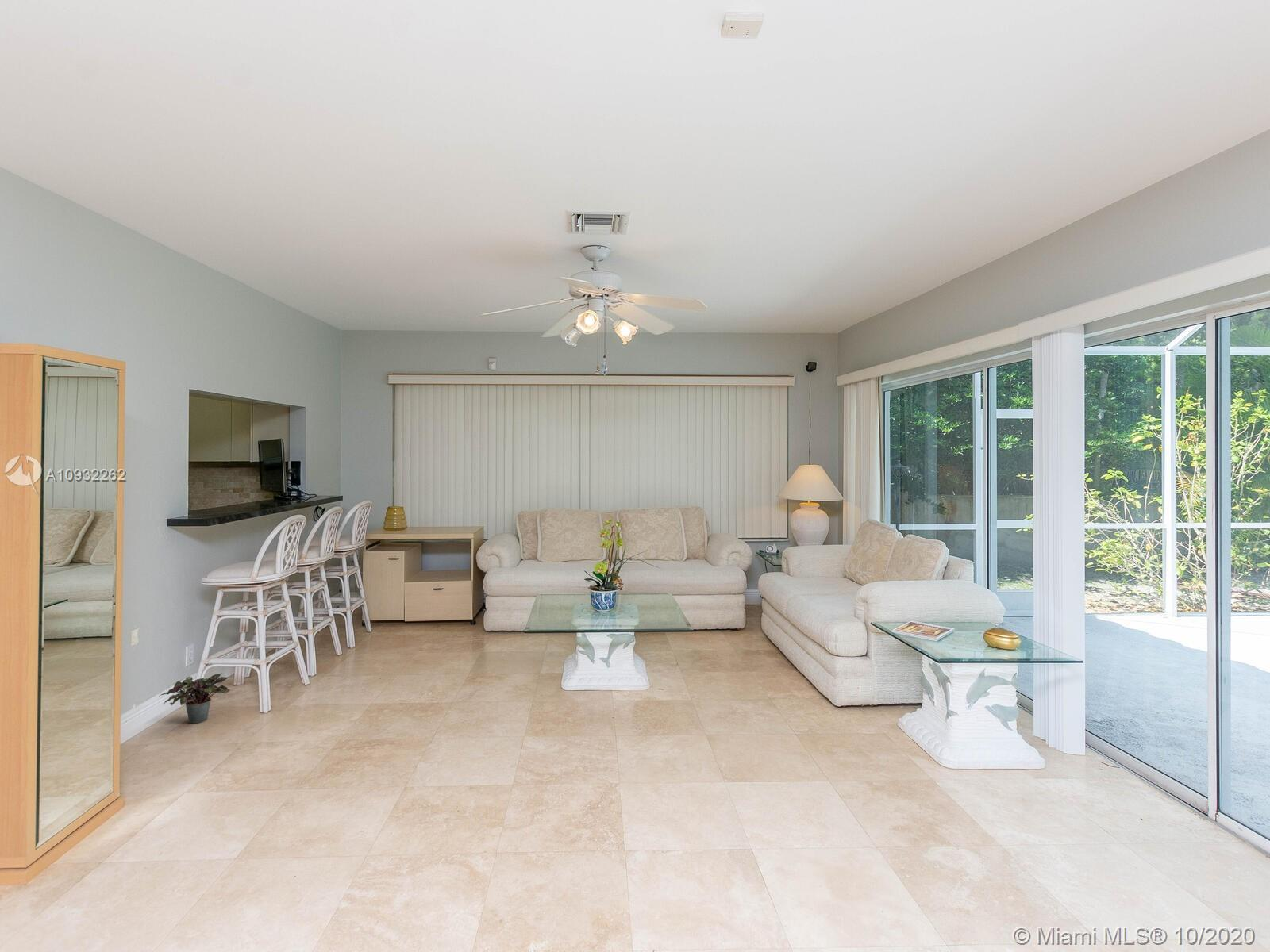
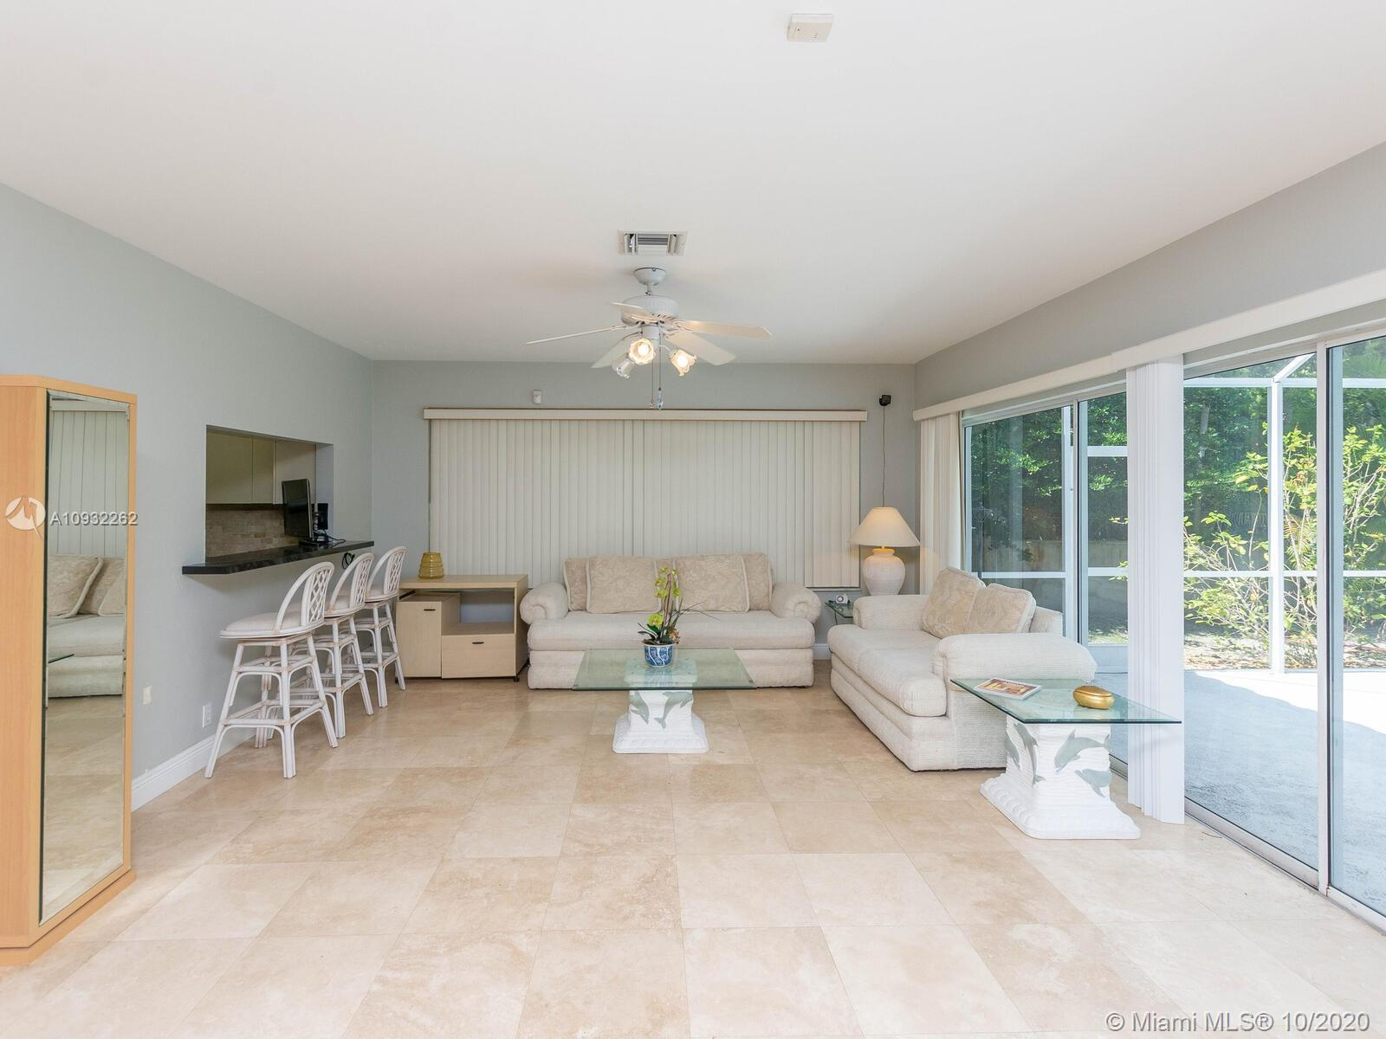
- potted plant (197, 699)
